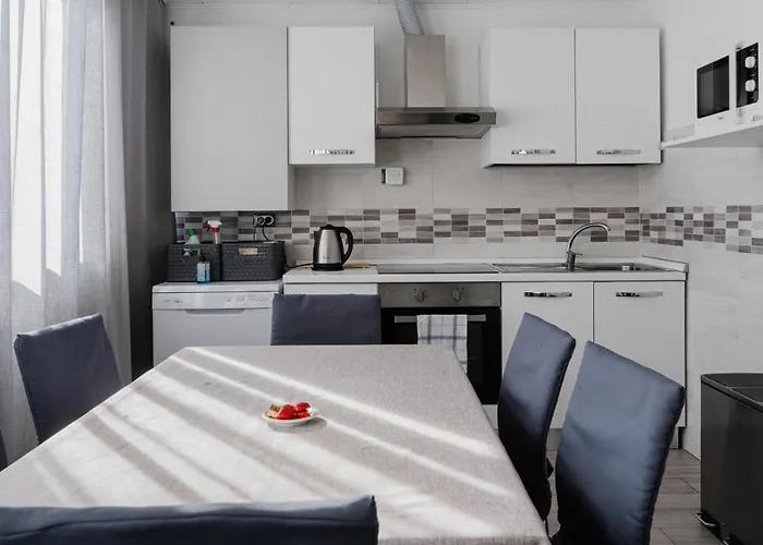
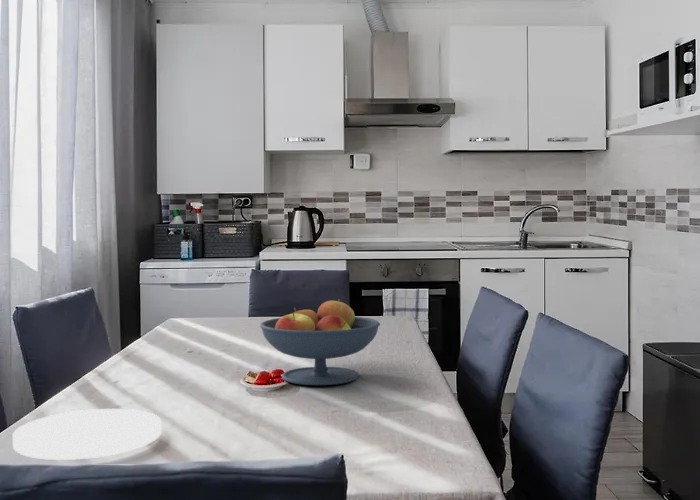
+ plate (89, 431)
+ fruit bowl (320, 340)
